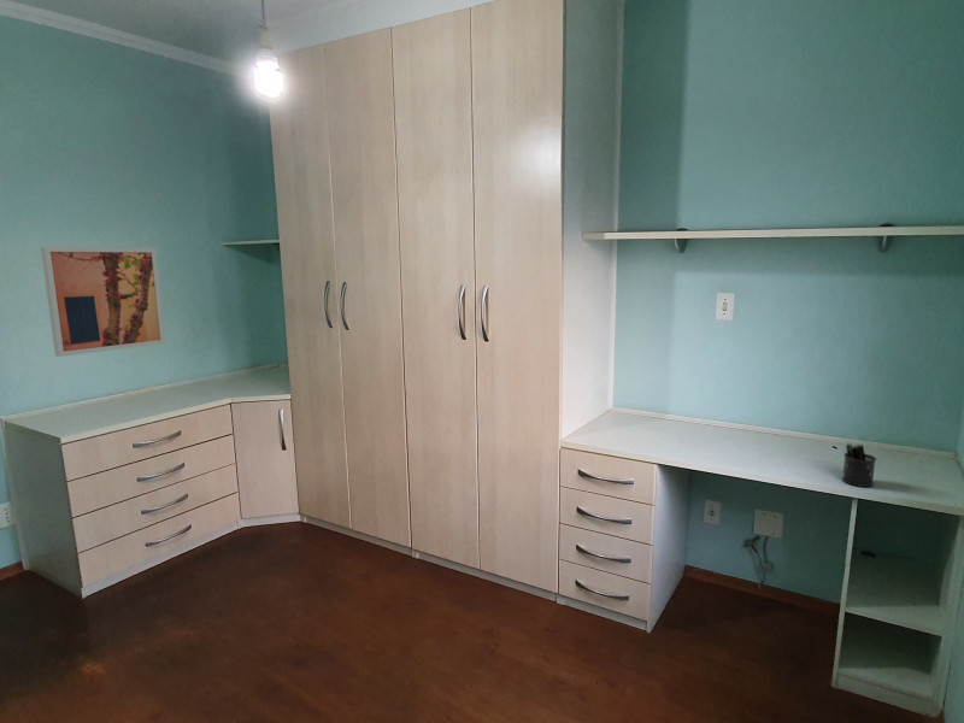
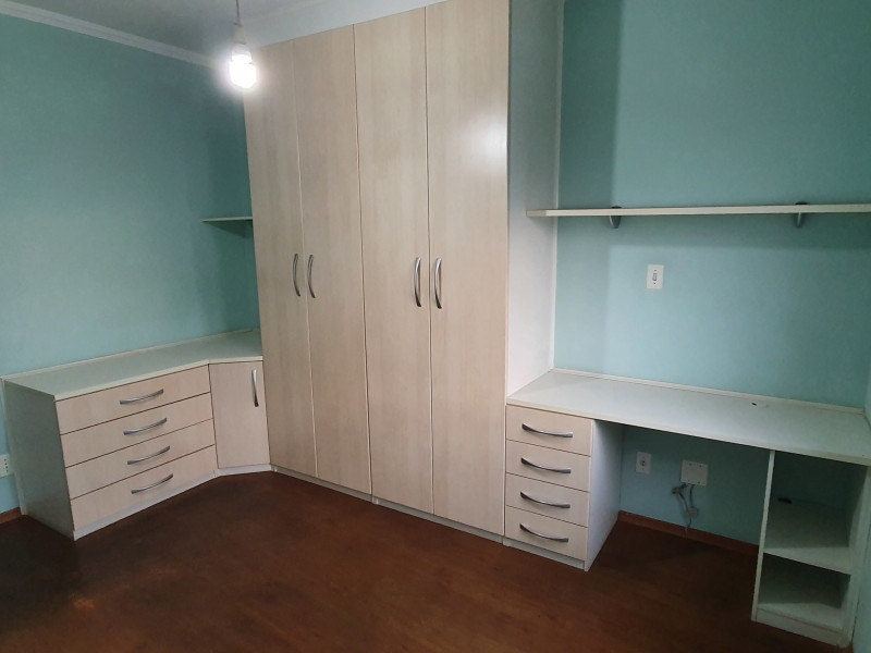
- pen holder (859, 463)
- wall art (107, 299)
